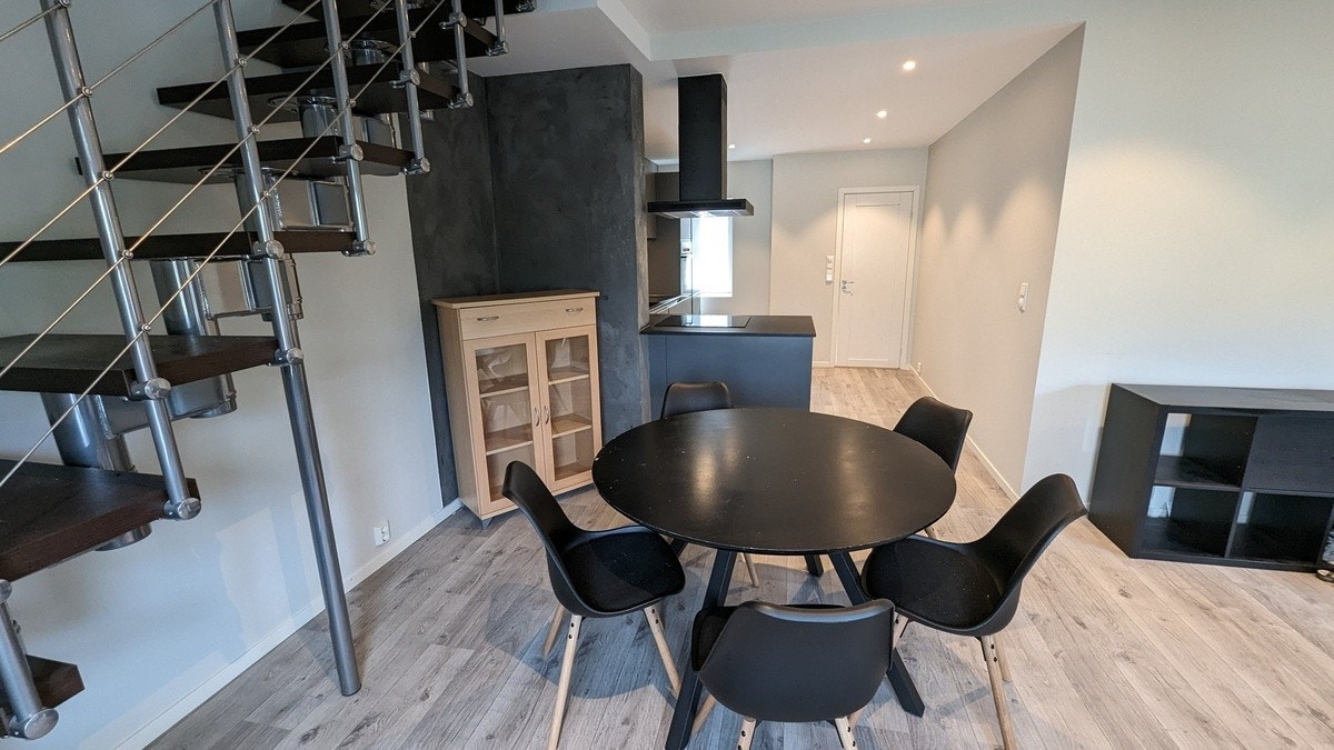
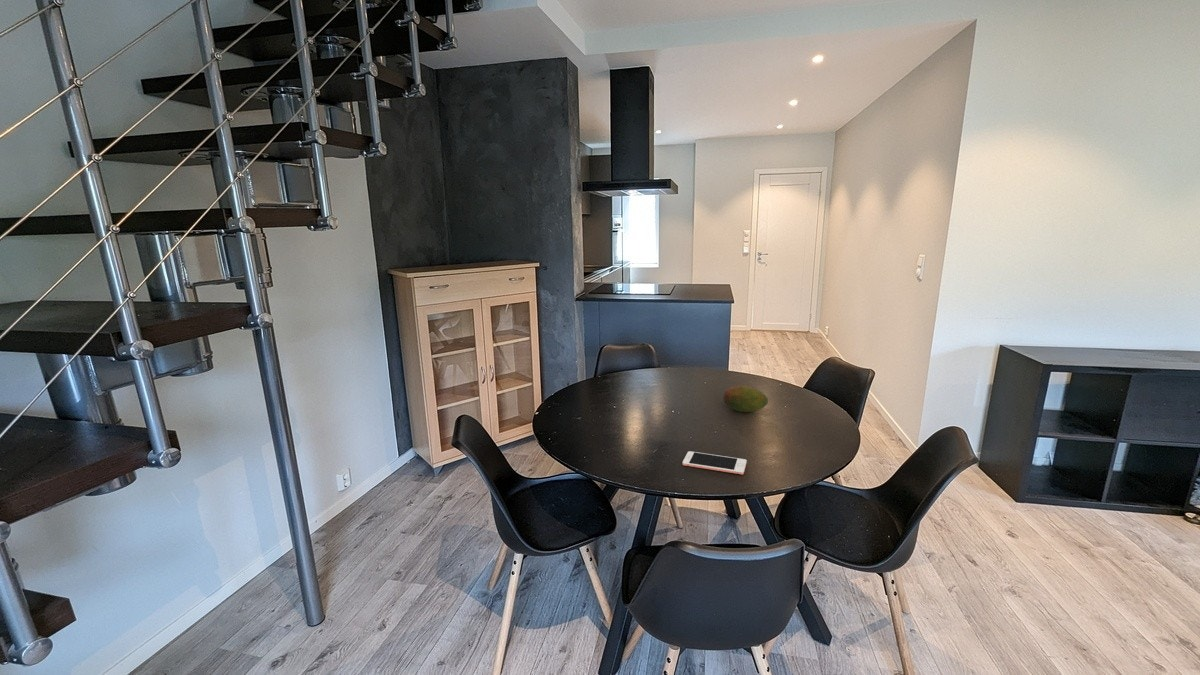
+ cell phone (714, 462)
+ fruit (745, 398)
